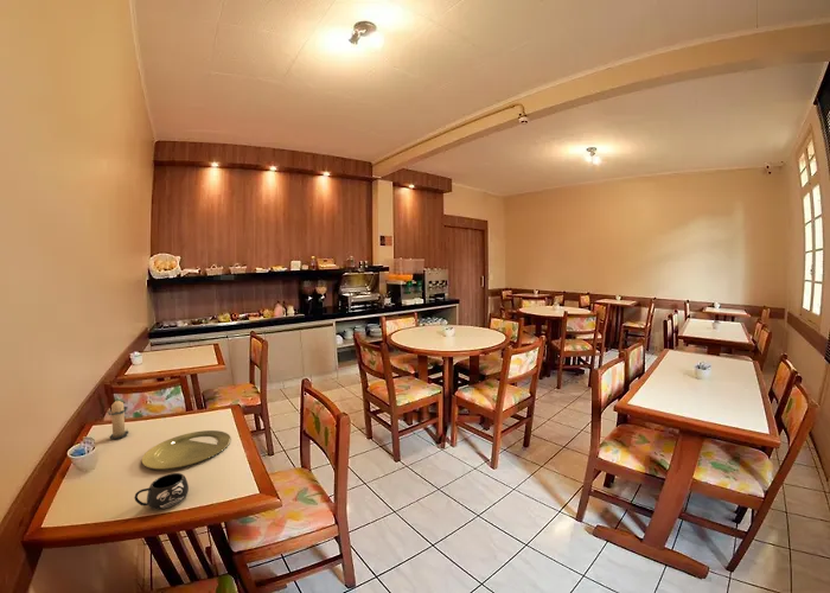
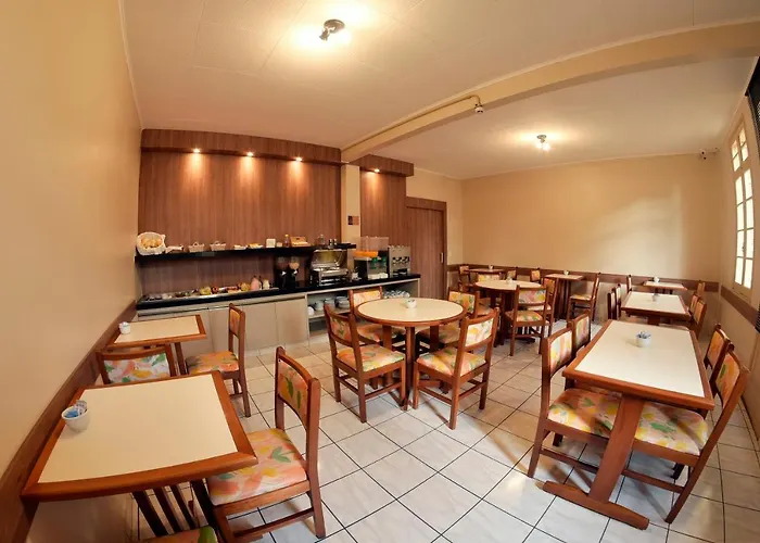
- mug (162, 492)
- plate (189, 447)
- candle (117, 417)
